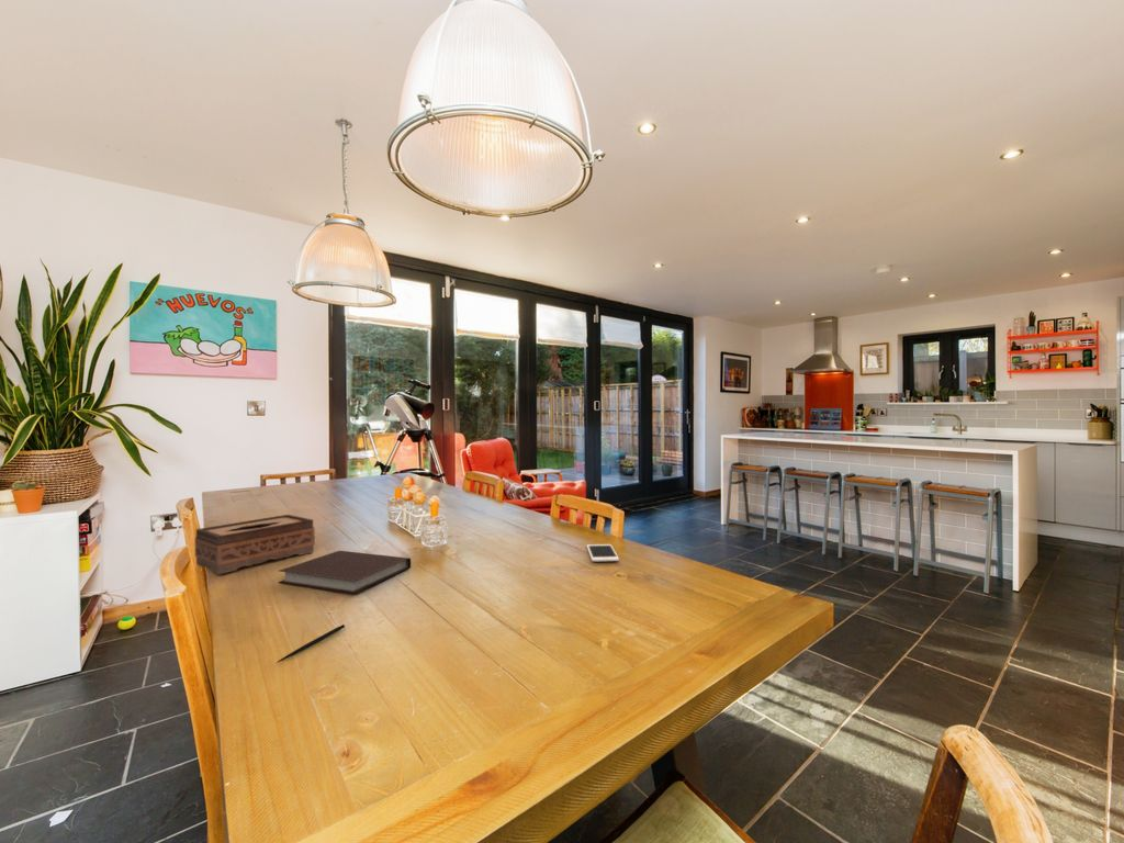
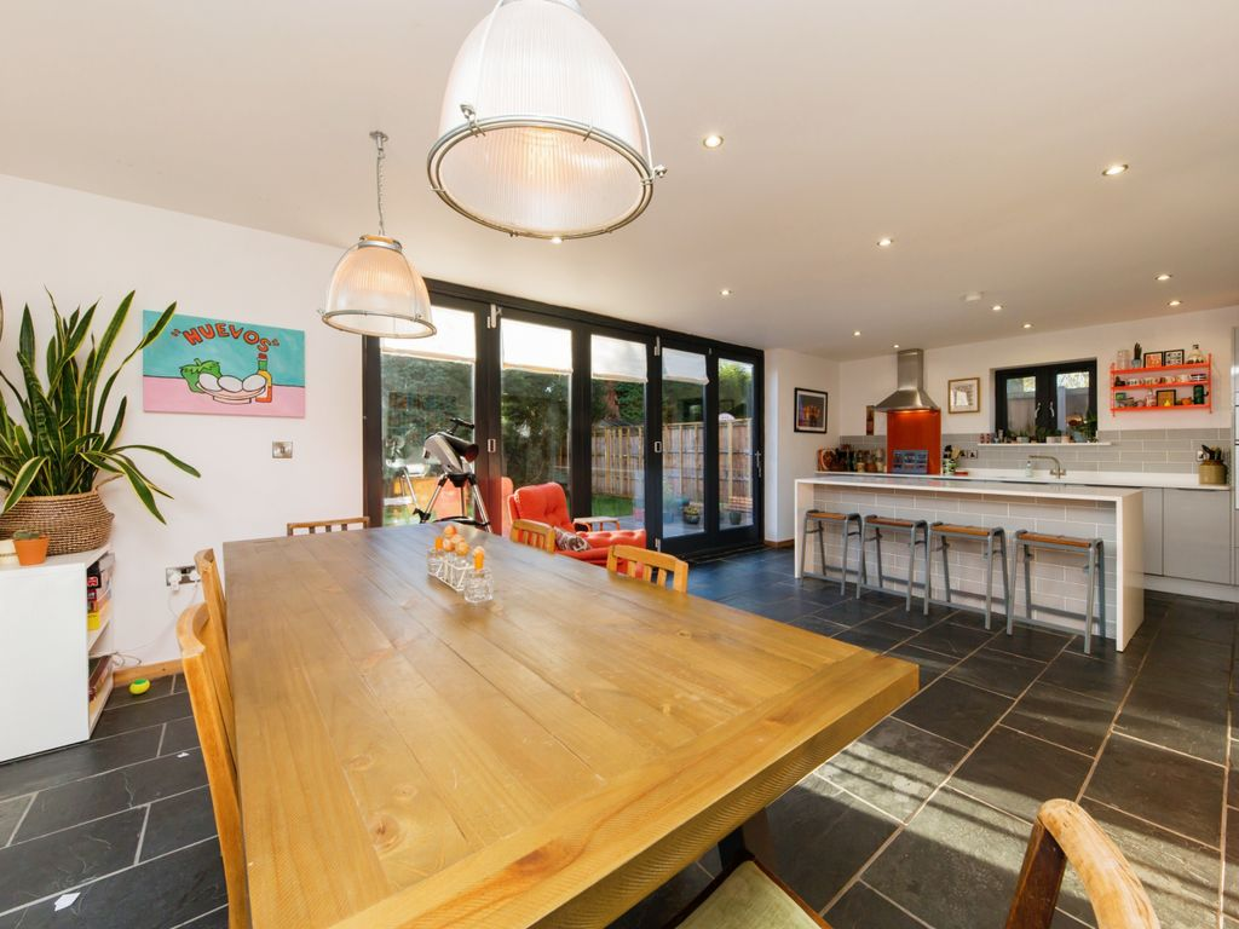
- notebook (347, 569)
- cell phone (602, 552)
- tissue box (257, 541)
- pen (312, 642)
